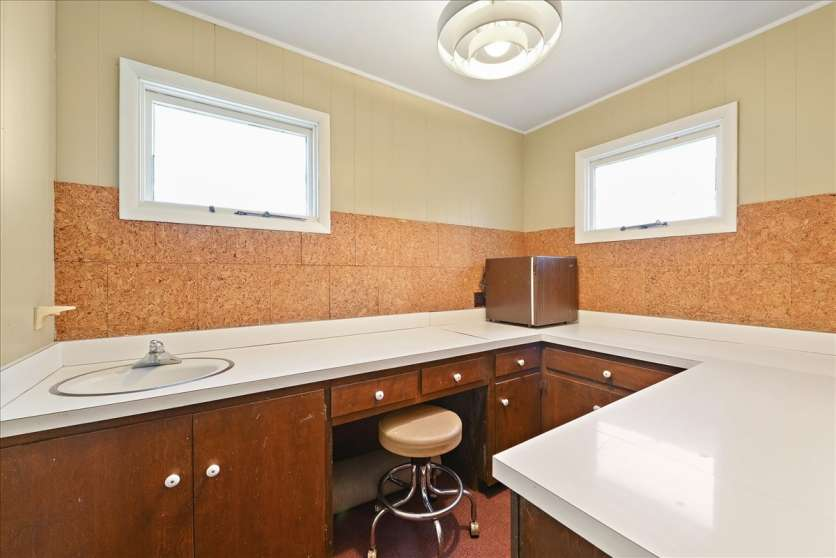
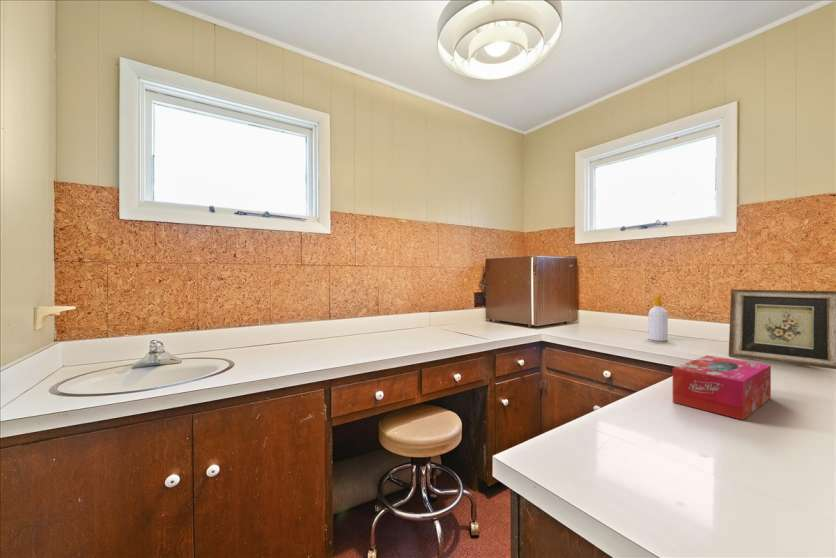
+ soap bottle (657, 317)
+ picture frame (782, 326)
+ tissue box (722, 383)
